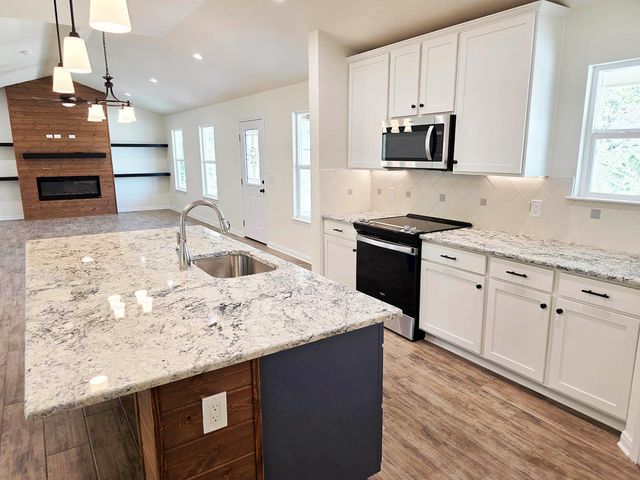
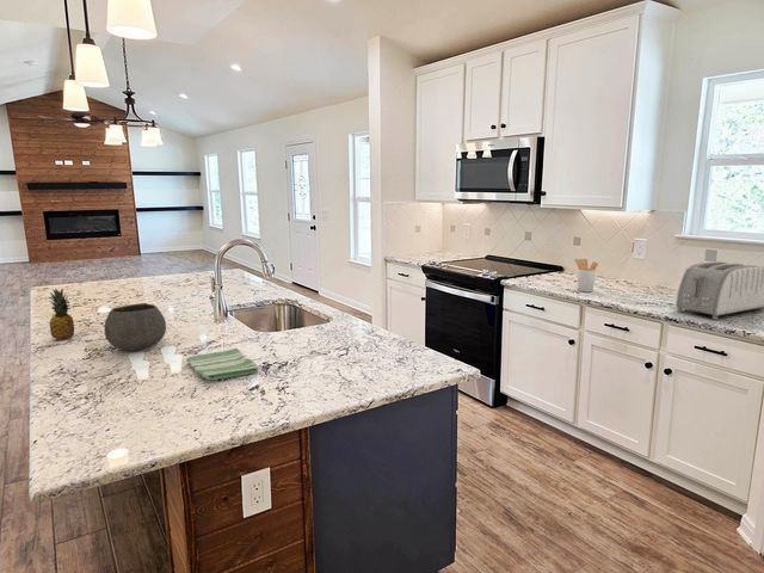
+ fruit (60, 313)
+ toaster (721, 288)
+ bowl (135, 327)
+ dish towel (222, 363)
+ utensil holder (584, 273)
